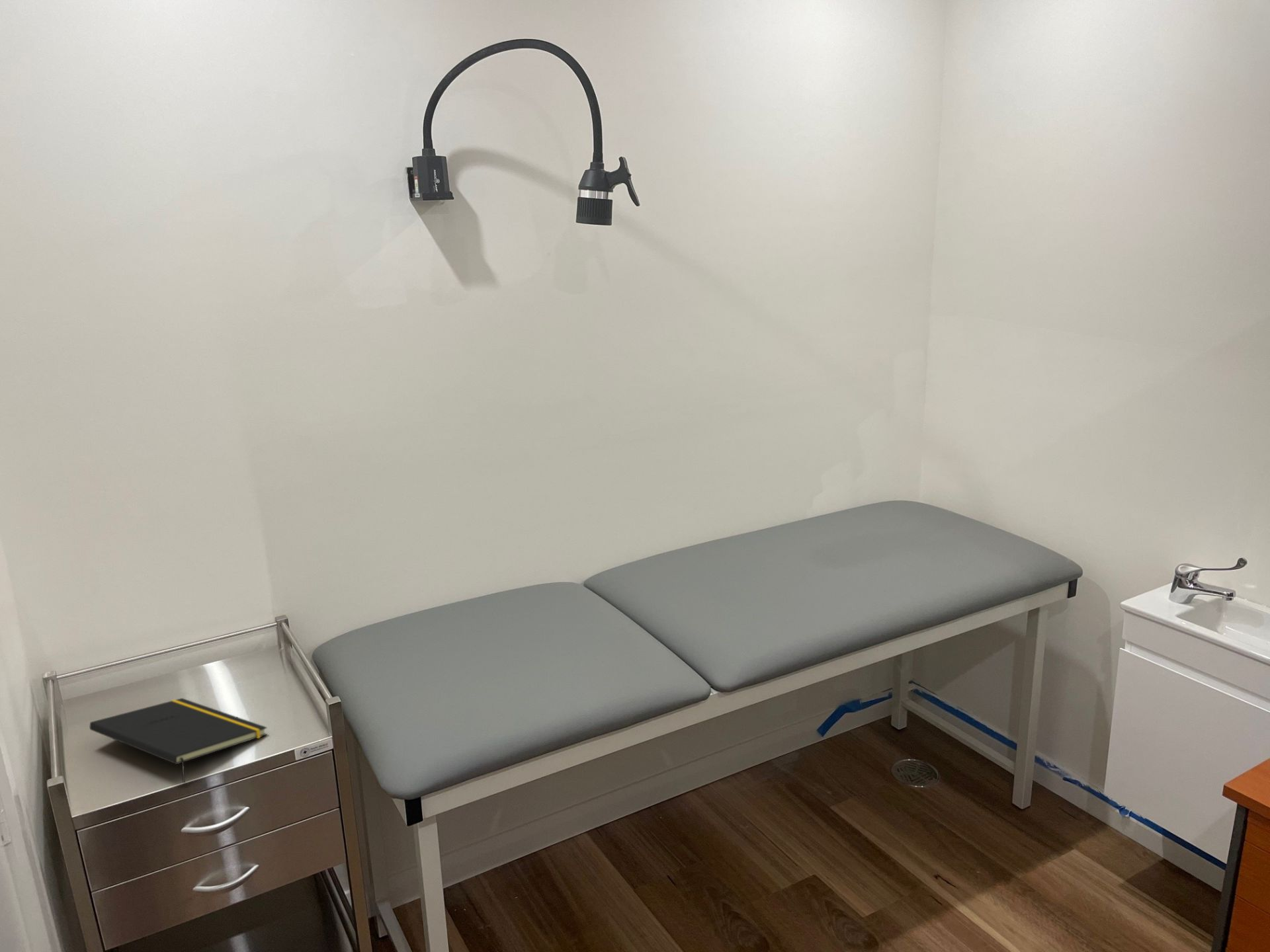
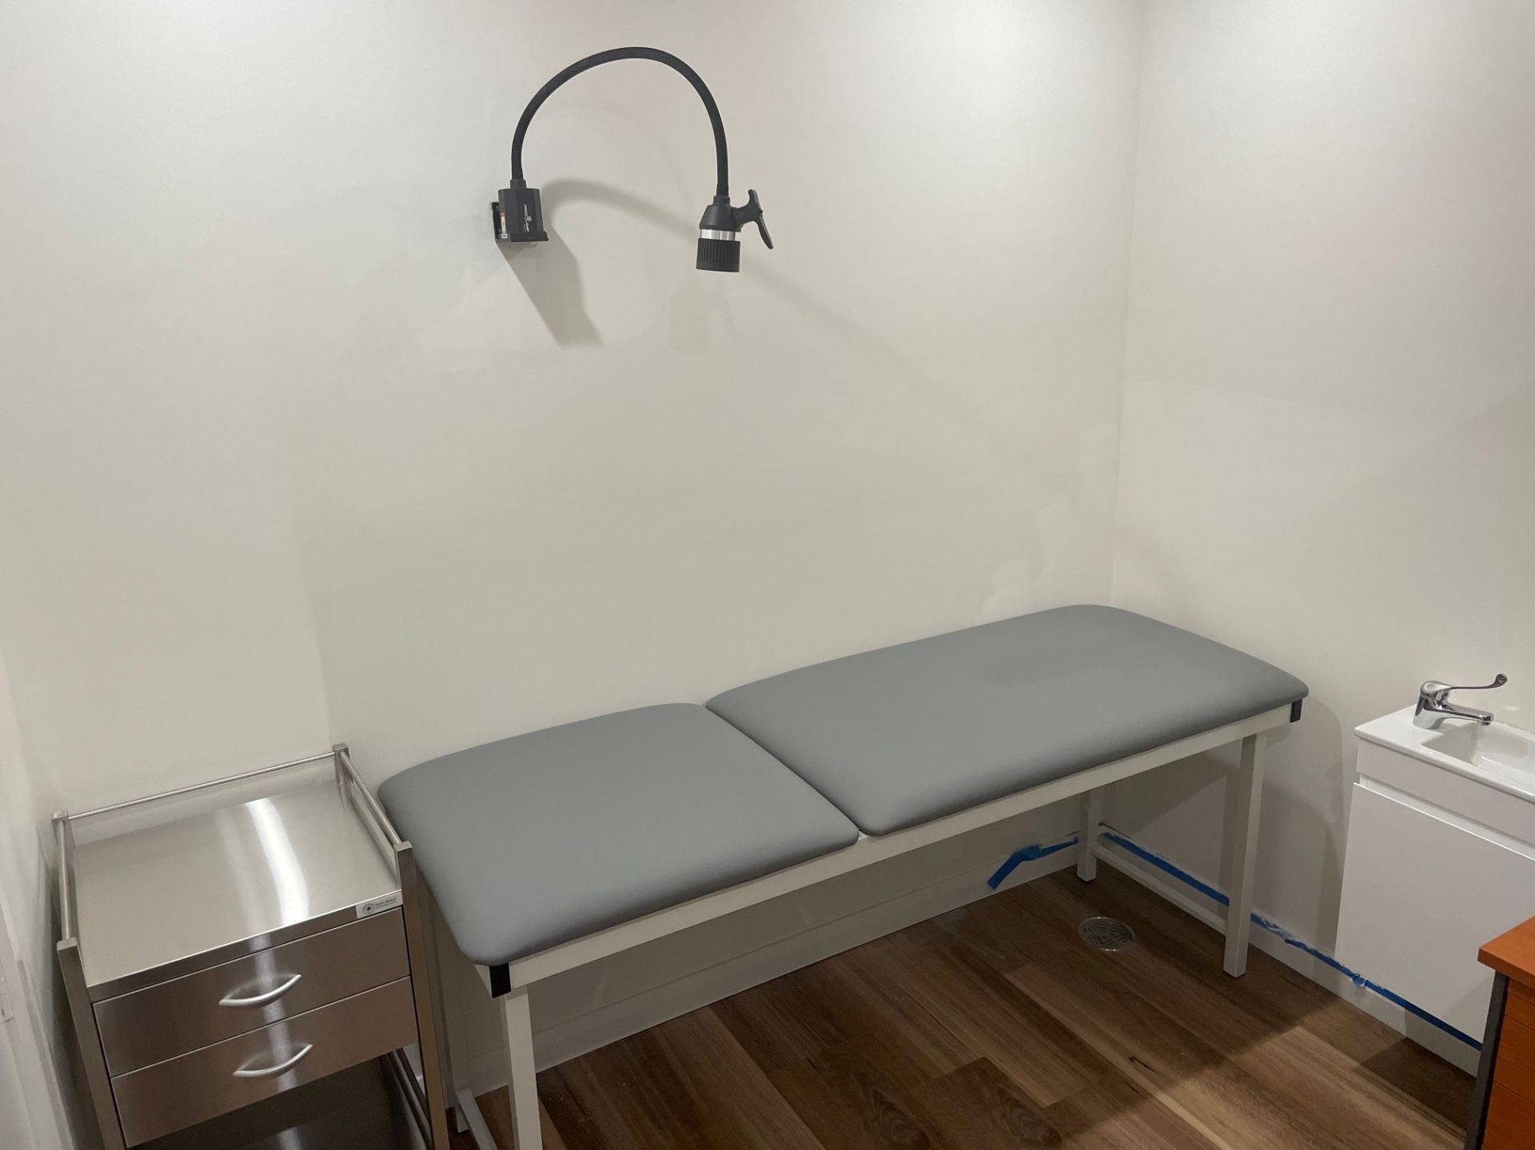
- notepad (179, 729)
